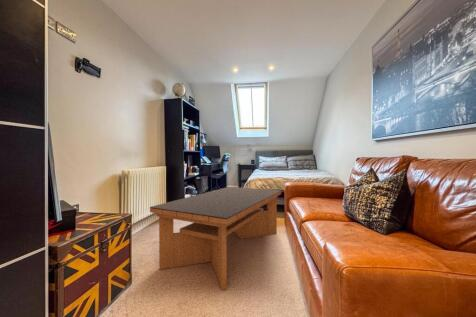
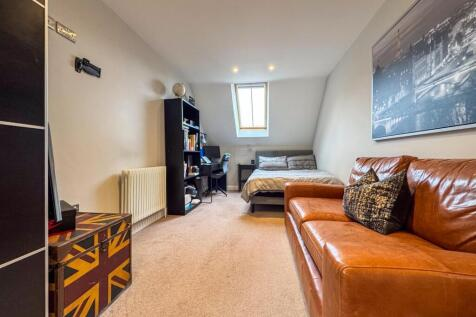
- coffee table (228, 222)
